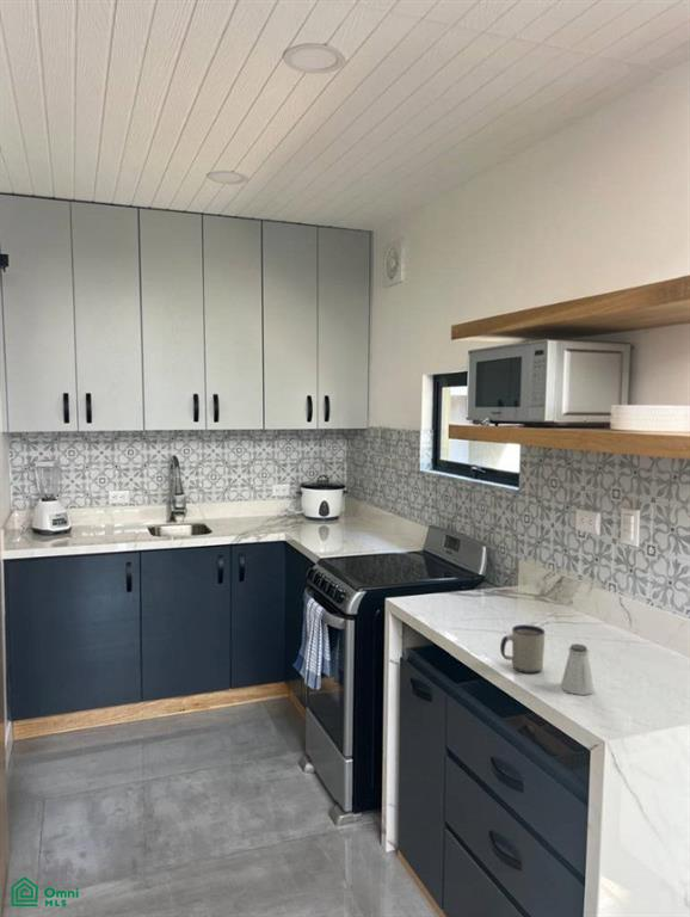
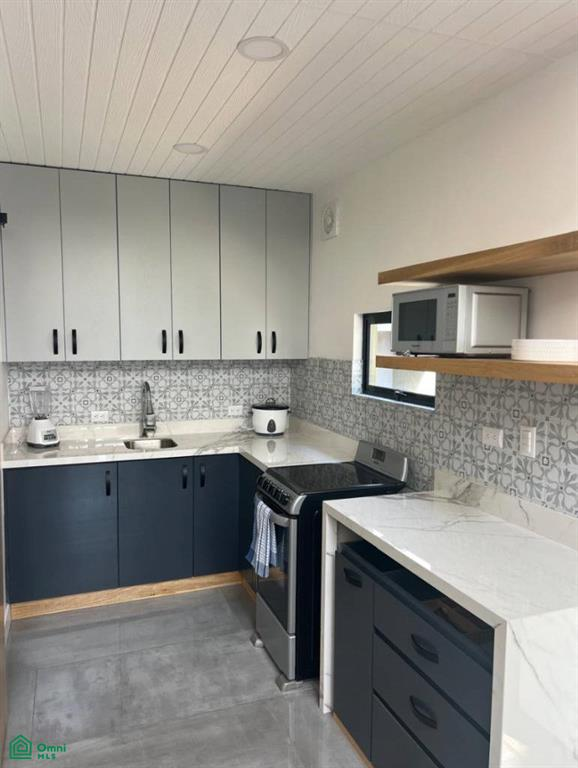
- mug (522, 648)
- saltshaker (578, 667)
